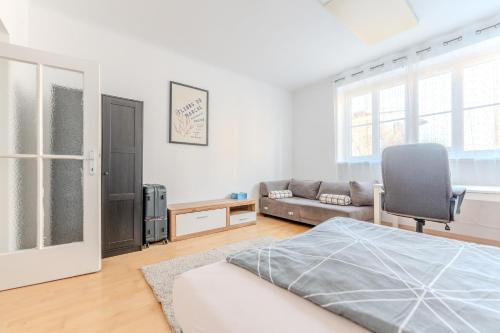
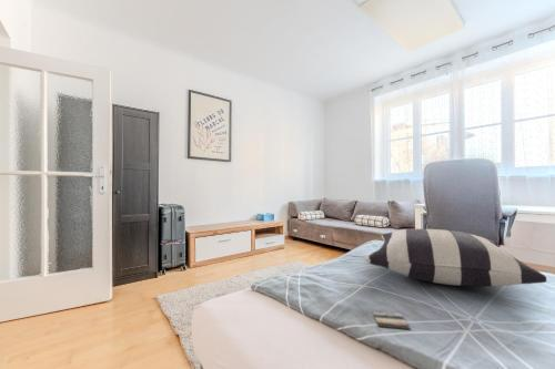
+ book (387, 317)
+ pillow (437, 253)
